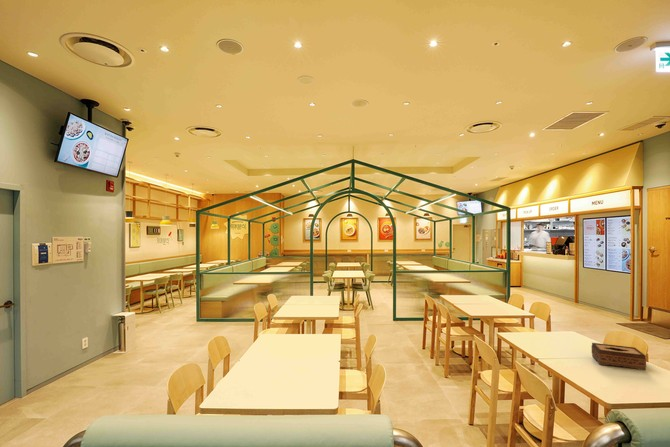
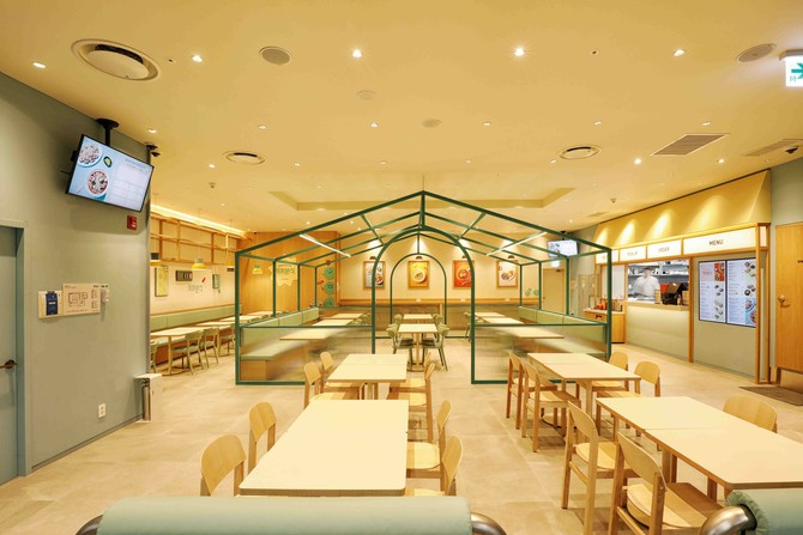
- tissue box (617, 355)
